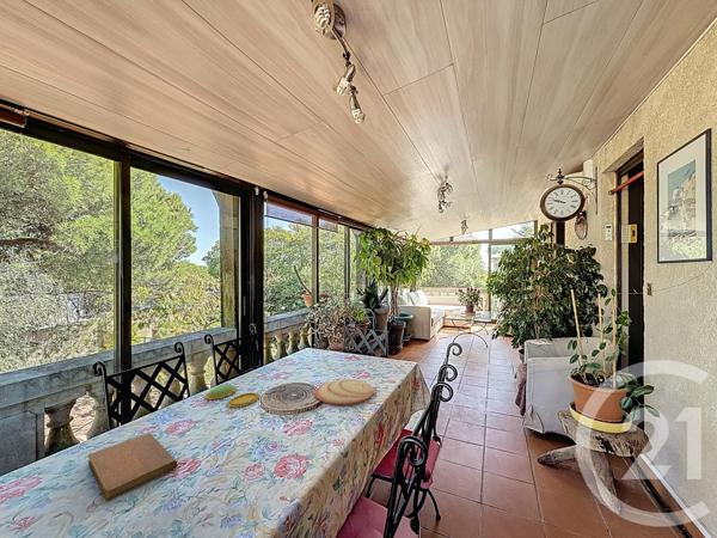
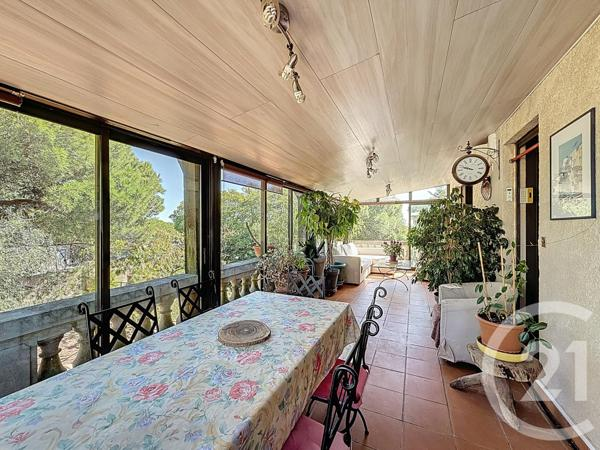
- notebook (131, 460)
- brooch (231, 393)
- plate (344, 389)
